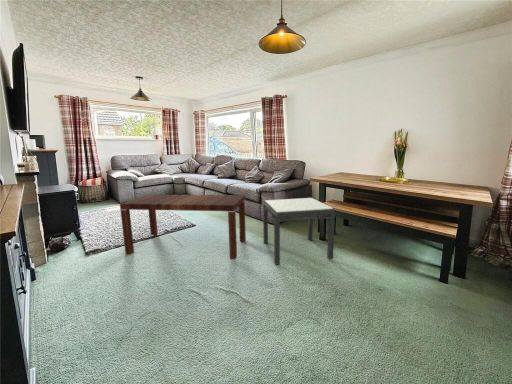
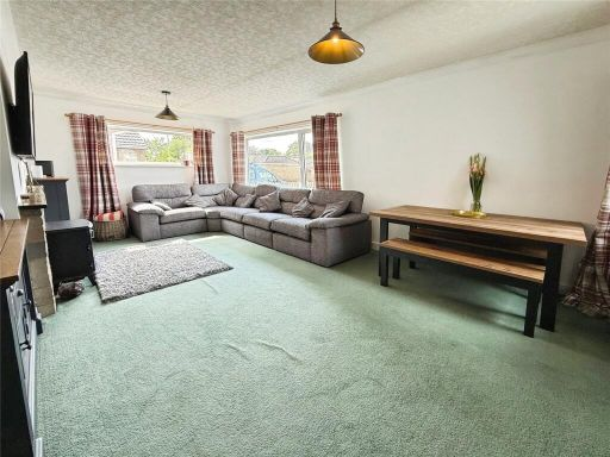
- side table (293, 220)
- coffee table (187, 210)
